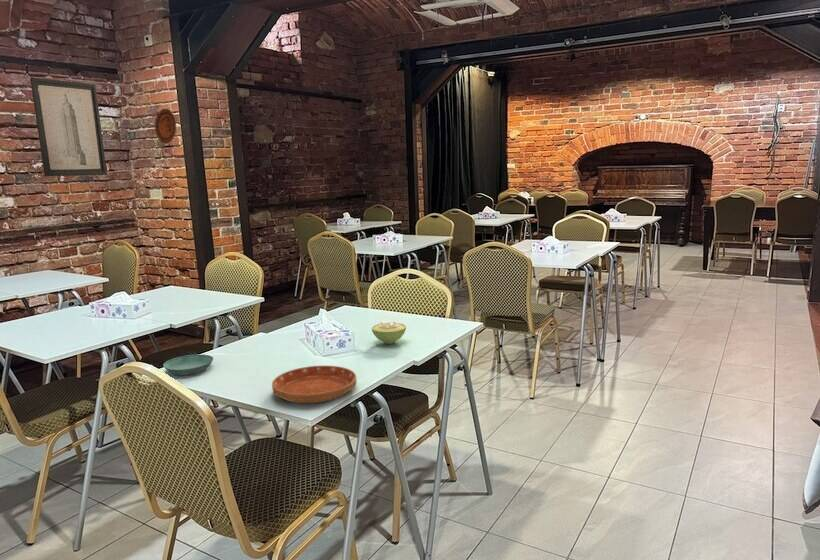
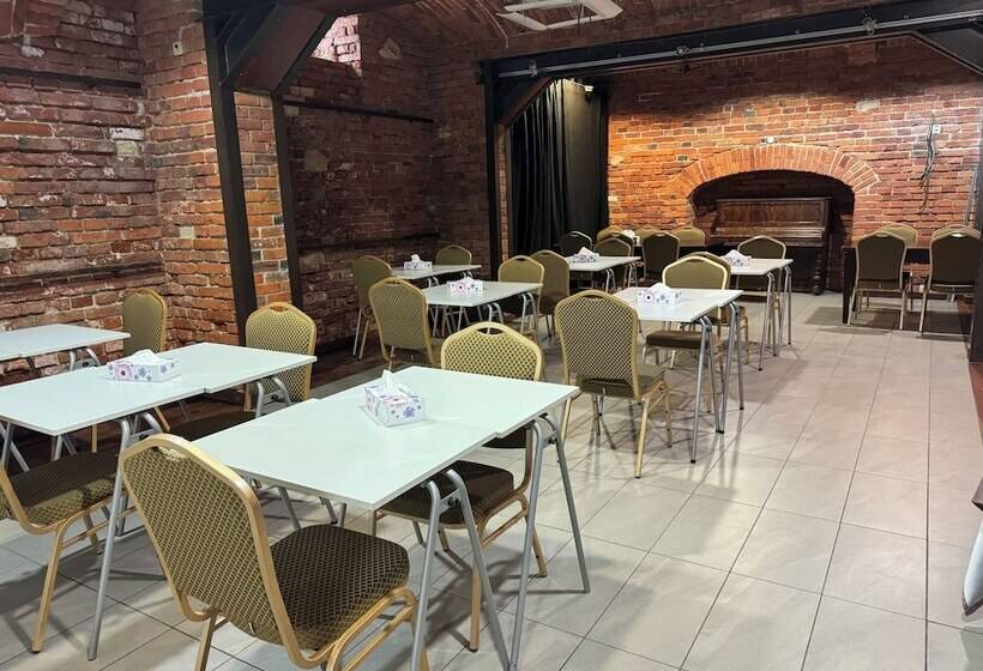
- decorative plate (166, 126)
- saucer (189, 365)
- sugar bowl (389, 331)
- saucer (315, 384)
- wall art (70, 129)
